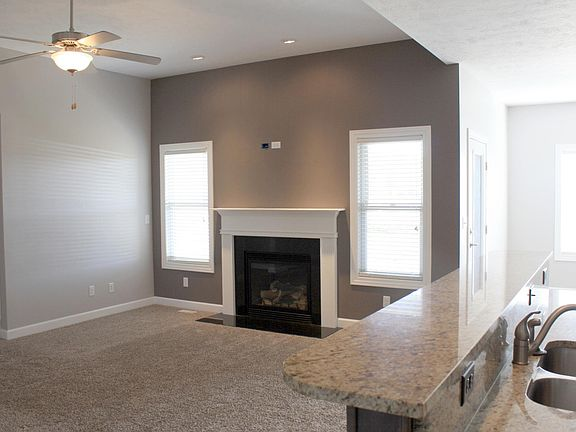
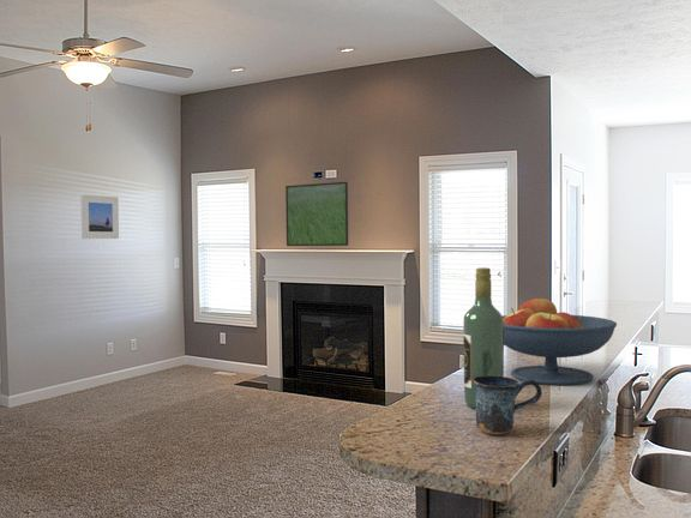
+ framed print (316, 215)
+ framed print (100, 217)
+ mug (504, 405)
+ wine bottle (483, 336)
+ fruit bowl (551, 338)
